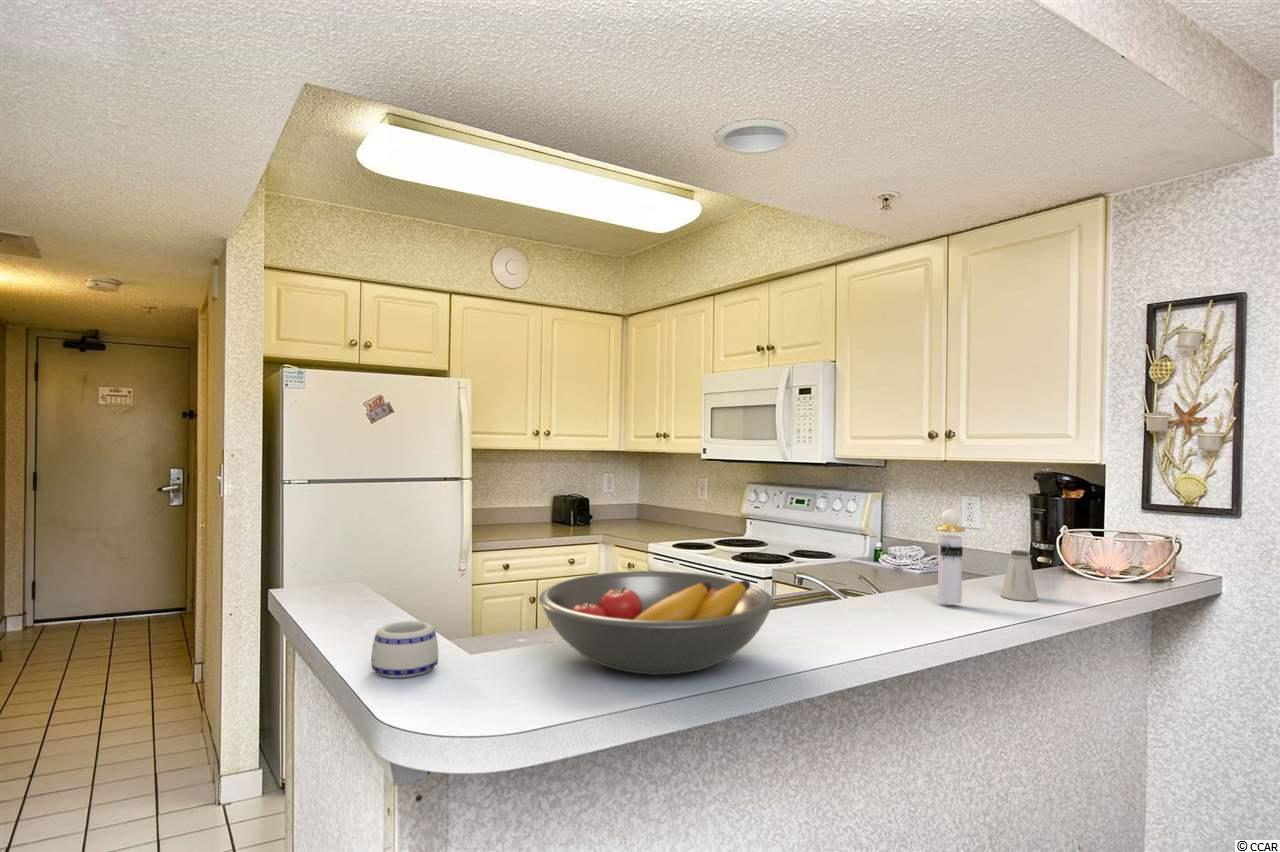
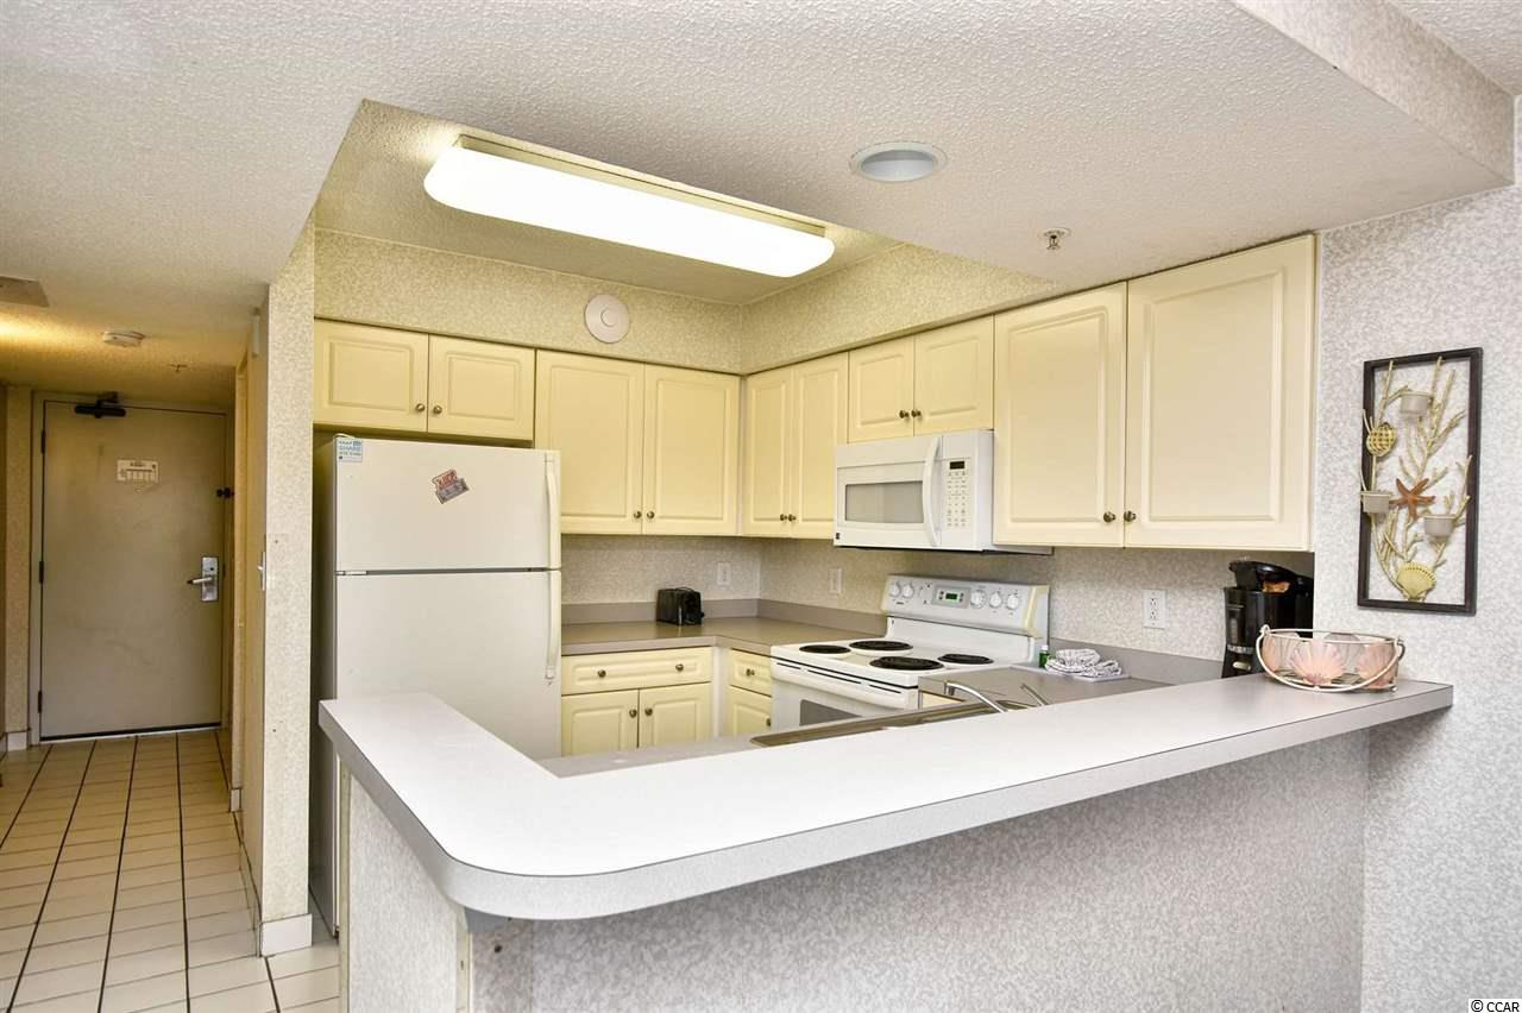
- perfume bottle (950, 556)
- saltshaker (1019, 574)
- fruit bowl (655, 617)
- mug (403, 645)
